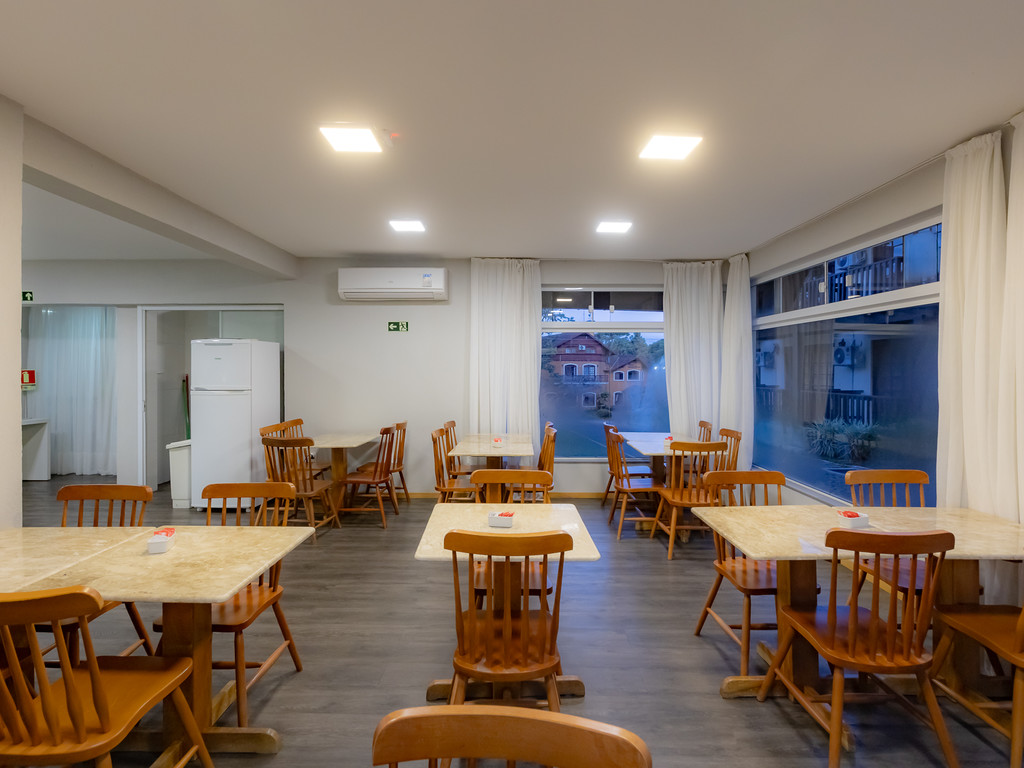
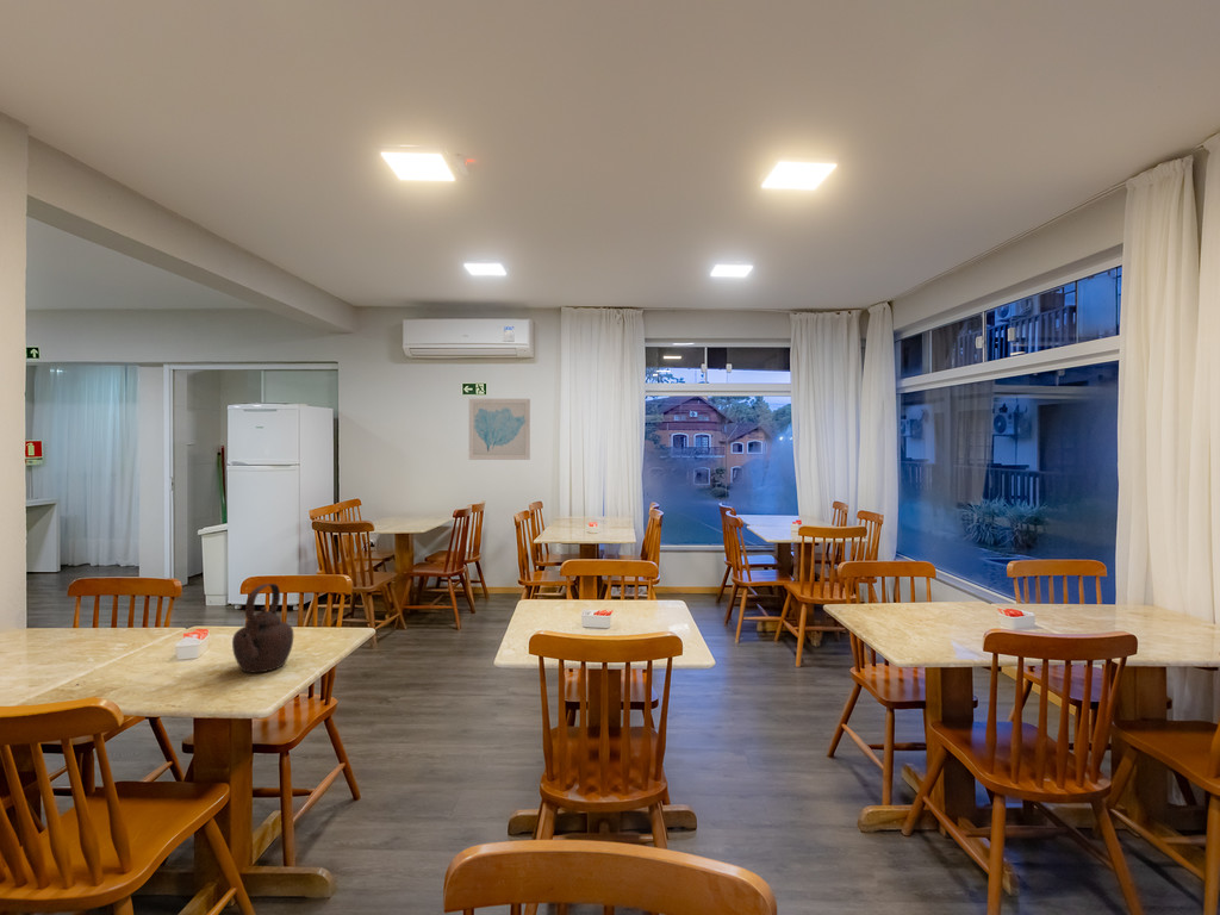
+ wall art (499, 429)
+ teapot (260, 628)
